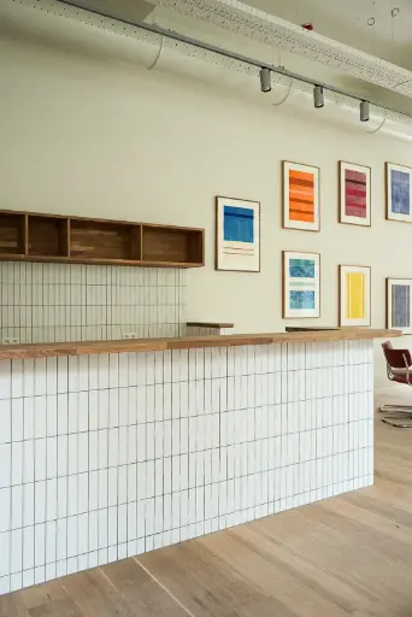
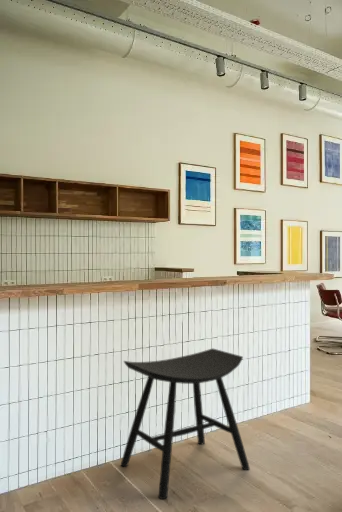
+ stool (174, 412)
